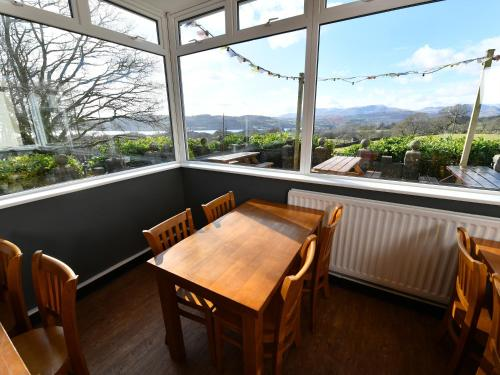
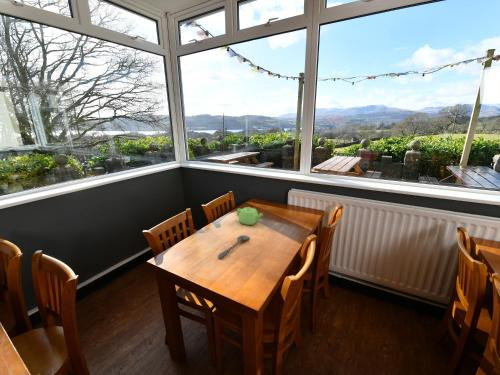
+ spoon (235, 244)
+ teapot (249, 215)
